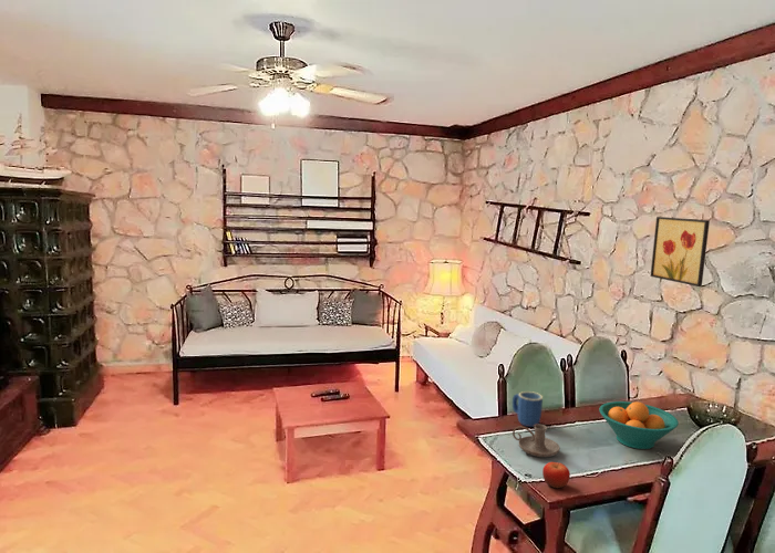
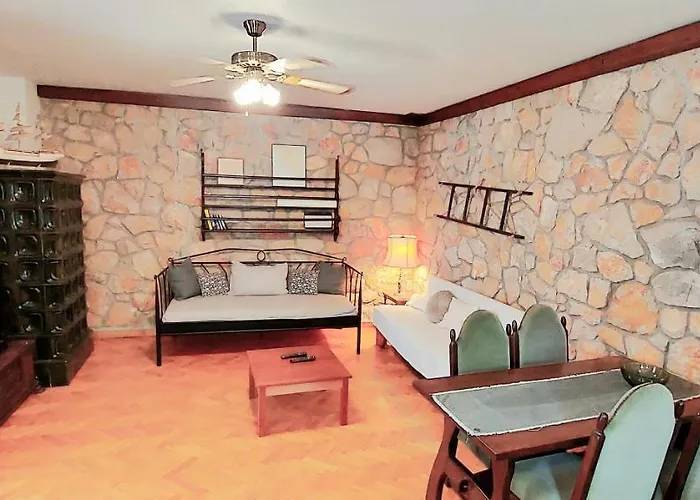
- mug (527, 408)
- fruit bowl (637, 421)
- candle holder (535, 437)
- wall art (679, 250)
- fruit (556, 472)
